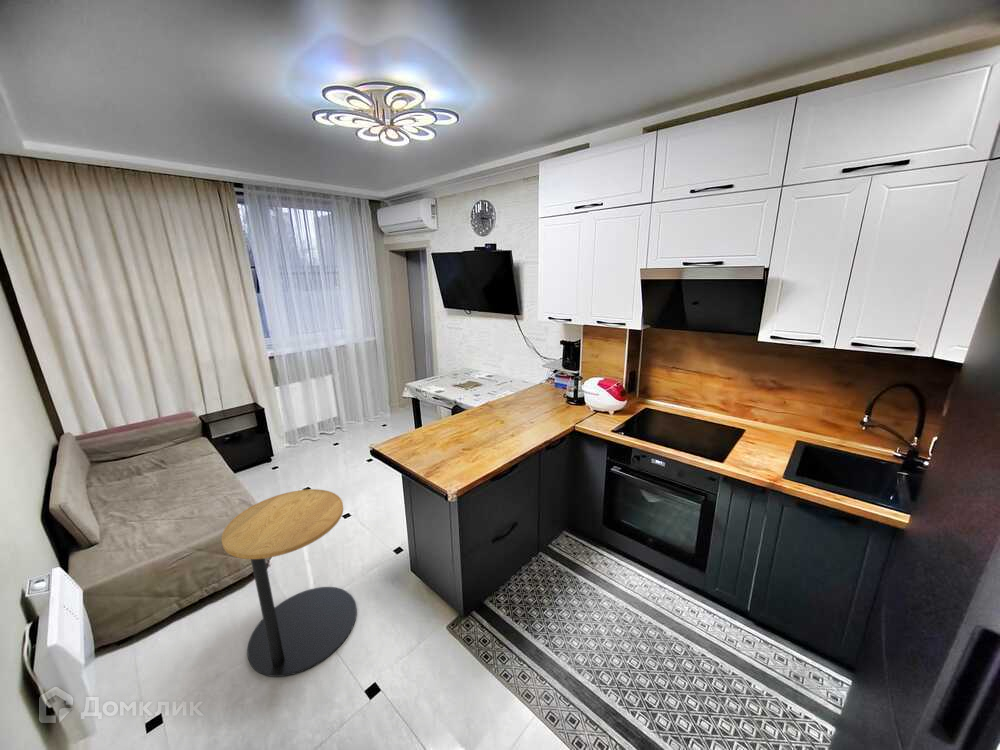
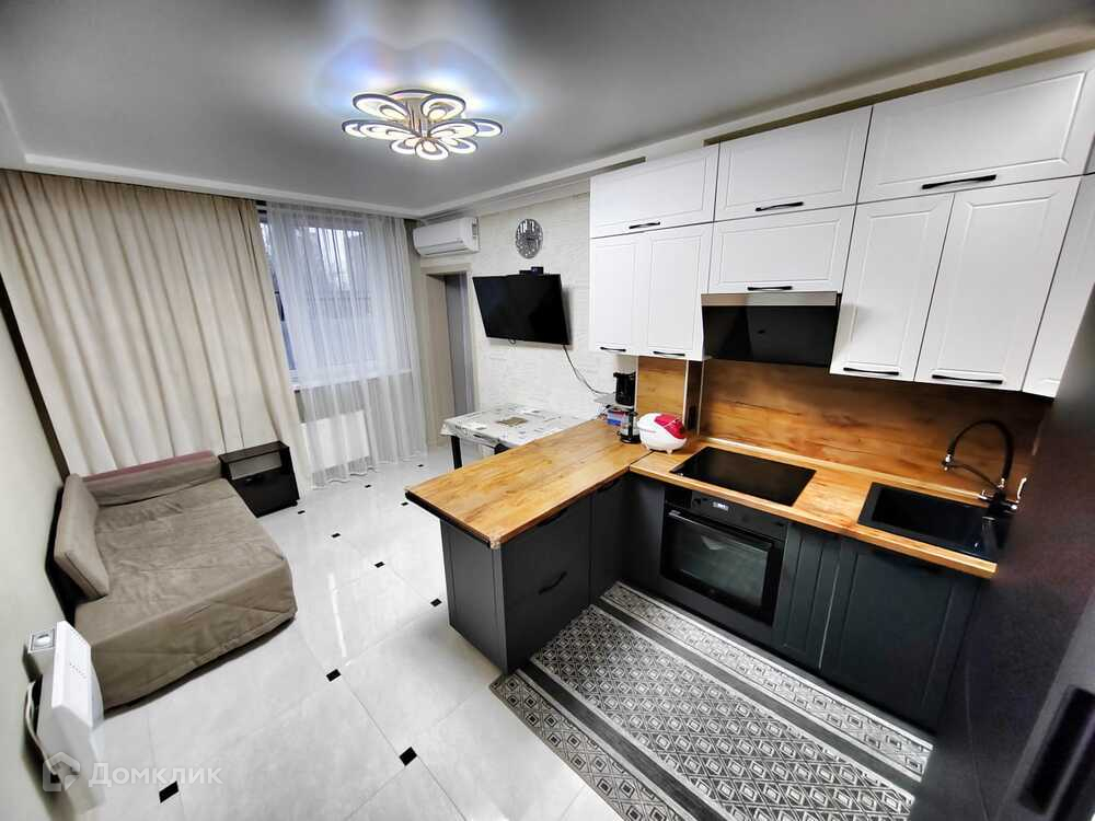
- side table (303, 591)
